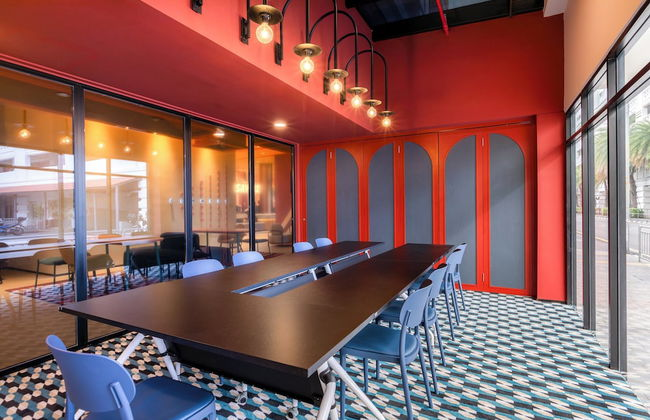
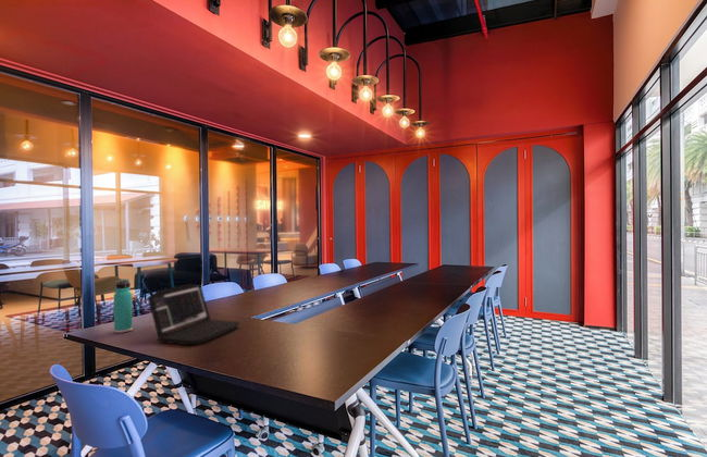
+ thermos bottle (123, 305)
+ laptop (198, 310)
